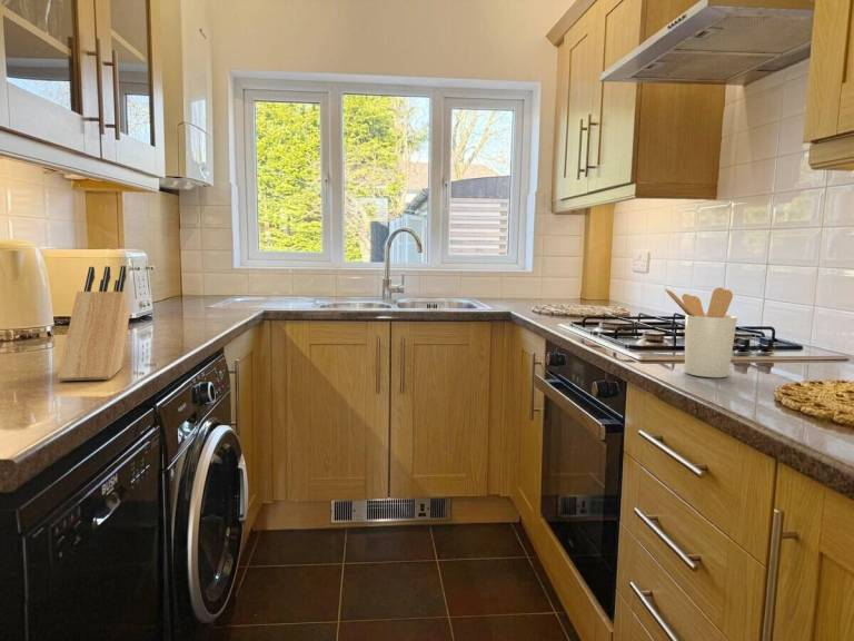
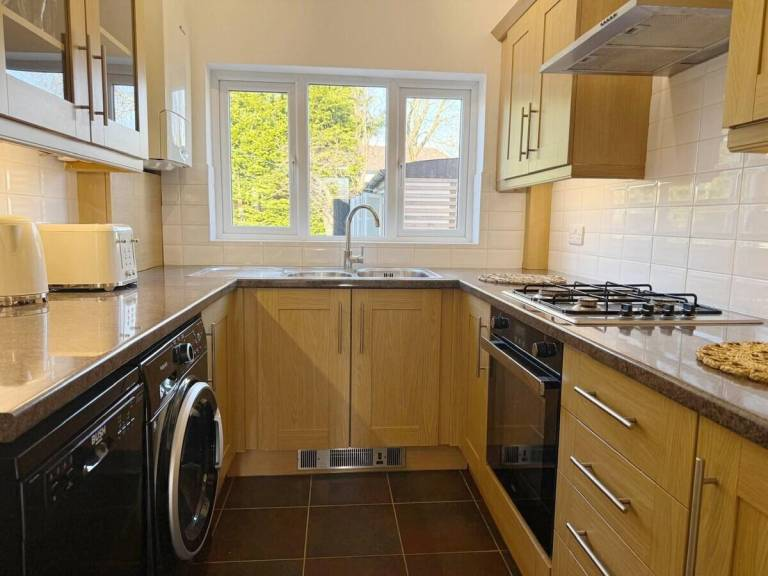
- knife block (97, 317)
- utensil holder (696, 329)
